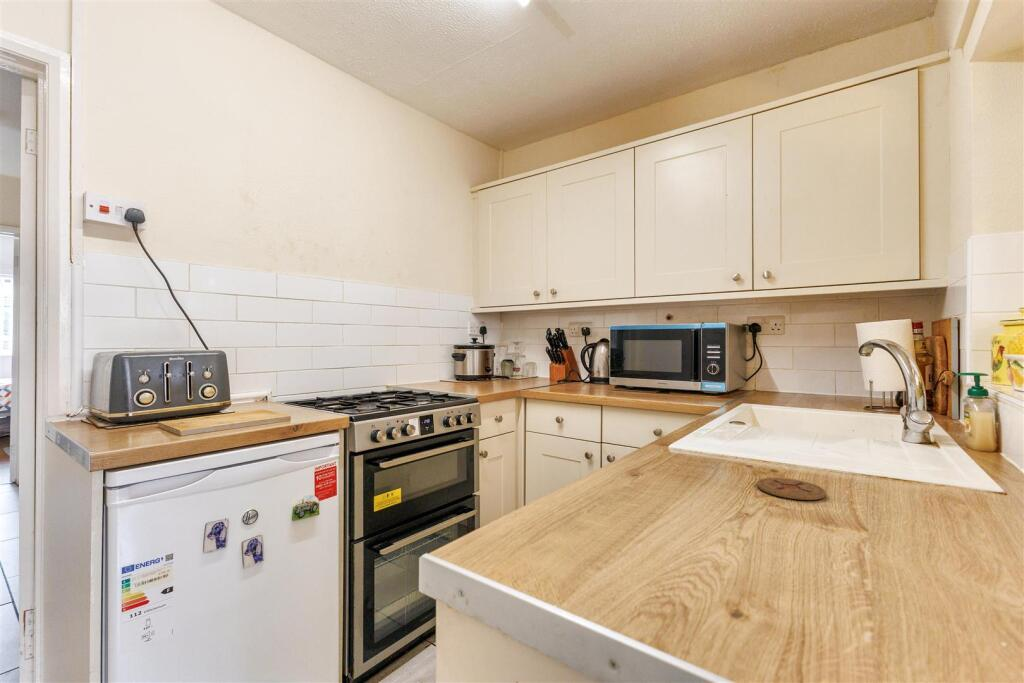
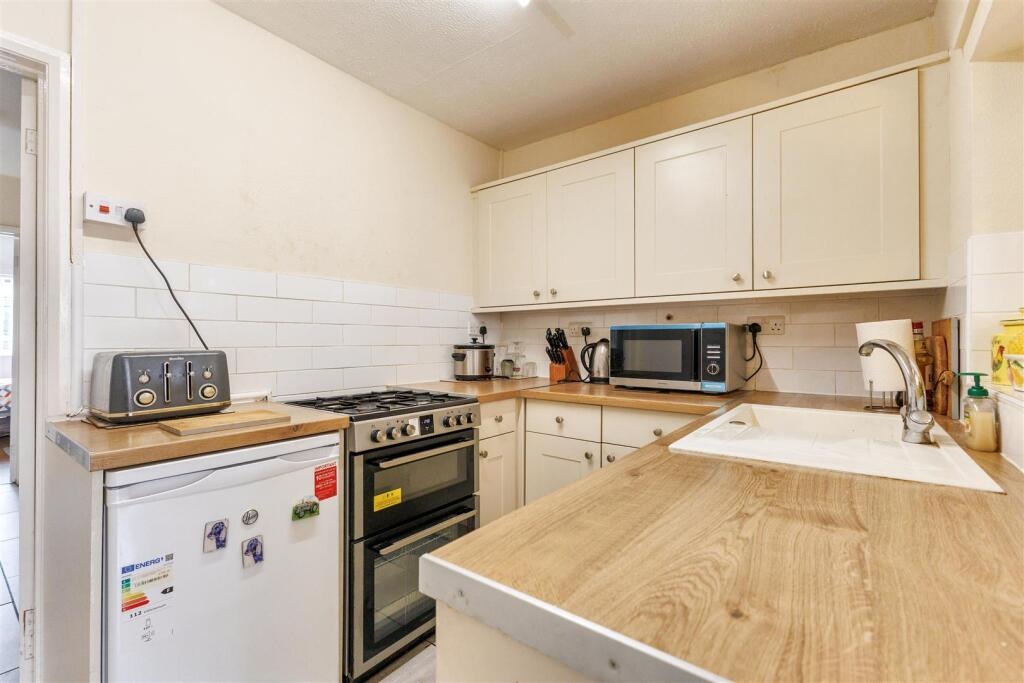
- coaster (790, 488)
